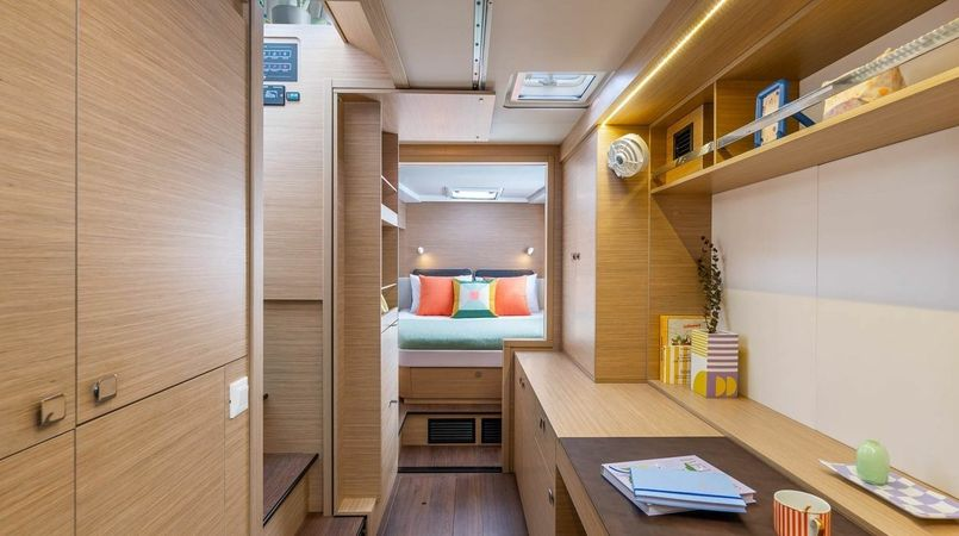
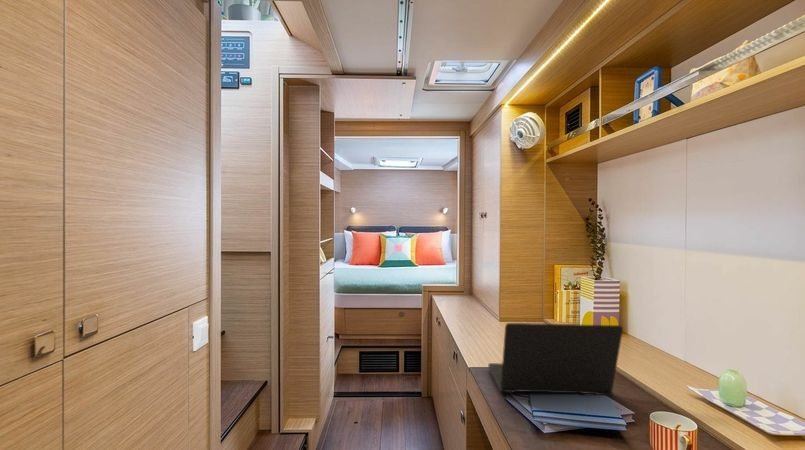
+ laptop (547, 348)
